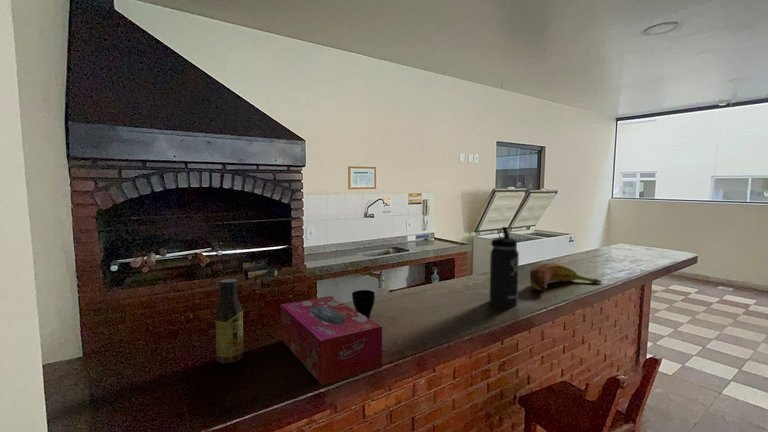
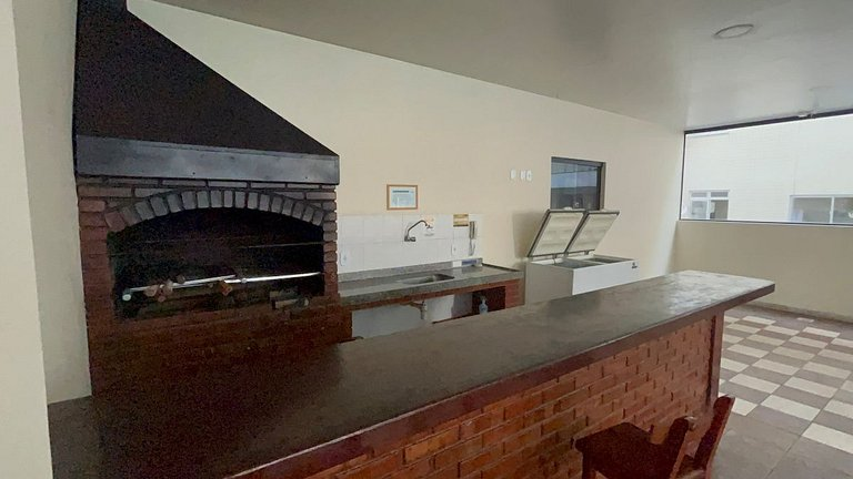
- thermos bottle (502, 265)
- sauce bottle (229, 320)
- cup (361, 304)
- banana (560, 275)
- tissue box (327, 333)
